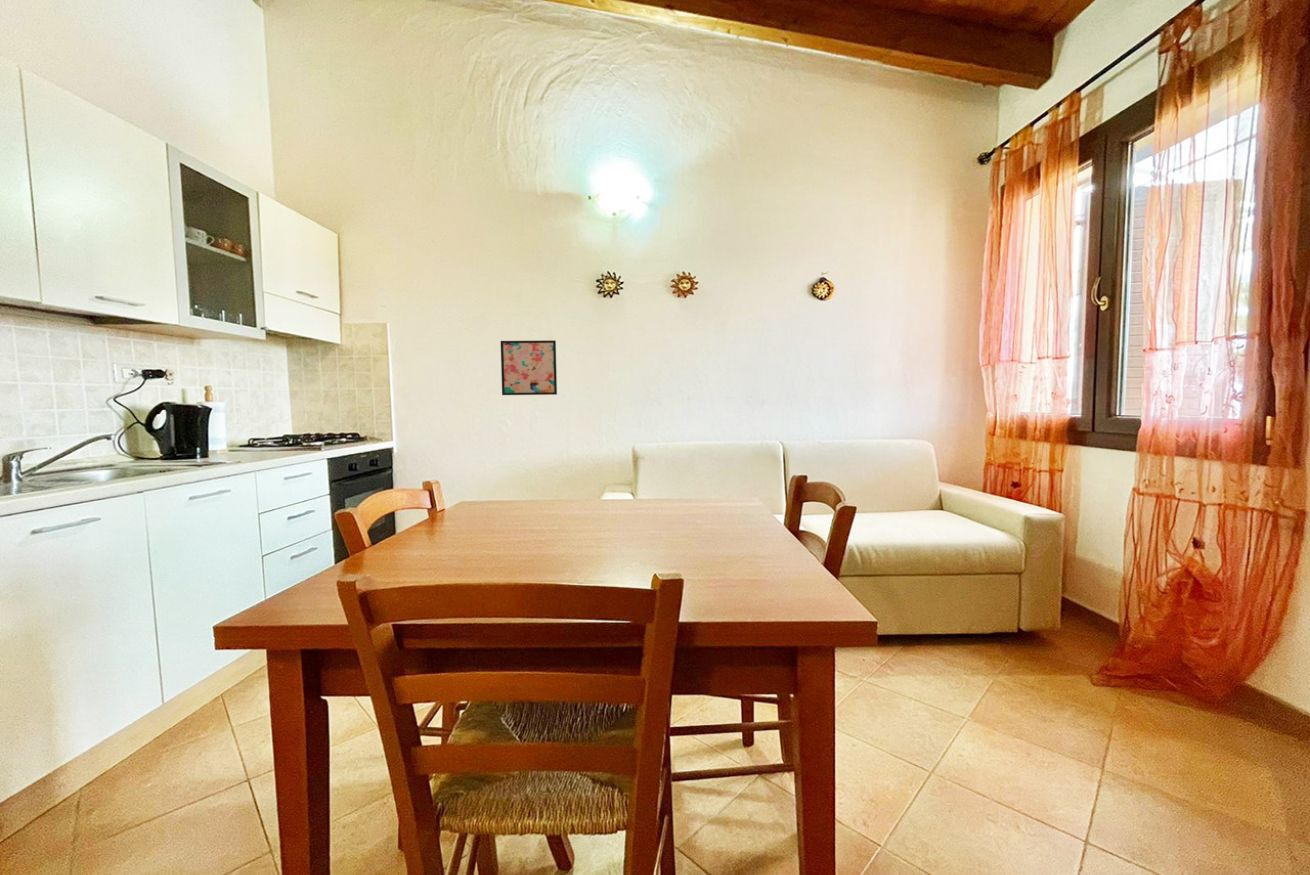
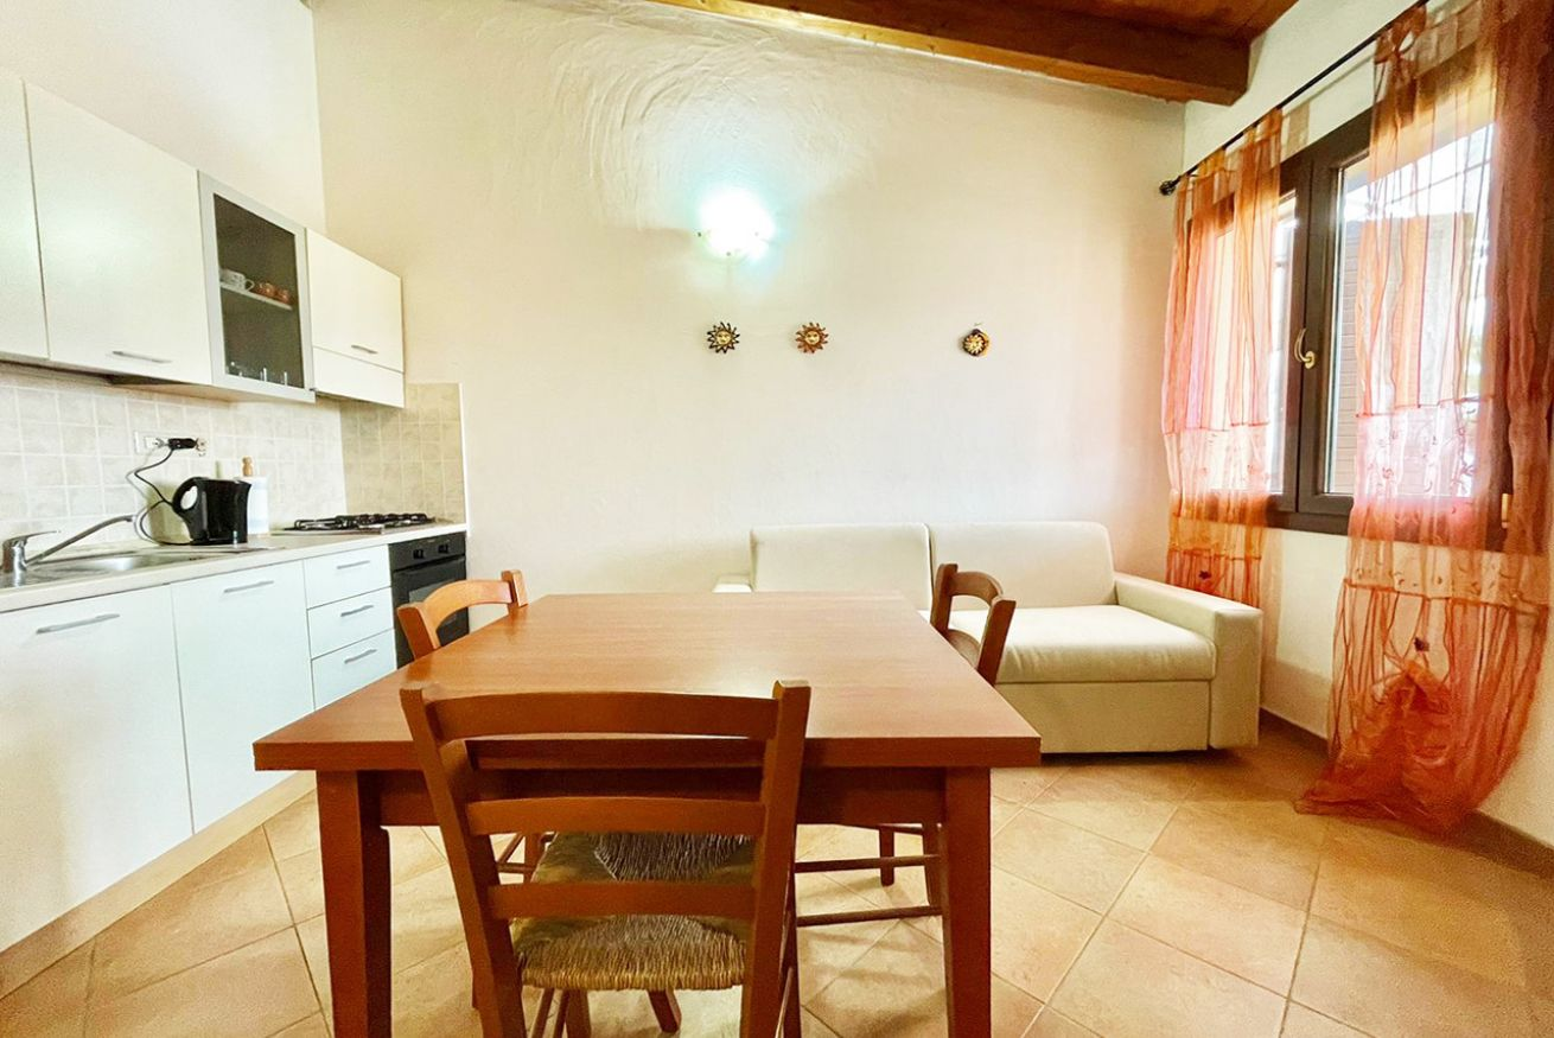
- wall art (528, 367)
